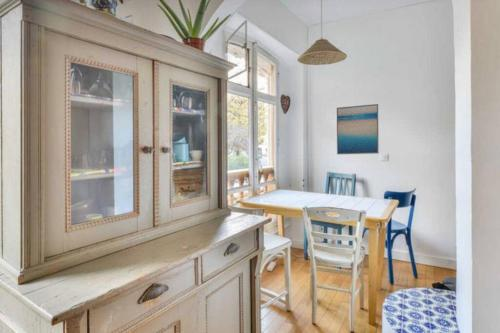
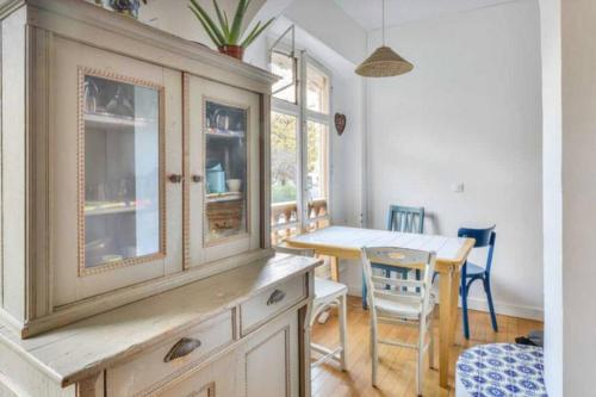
- wall art (357, 130)
